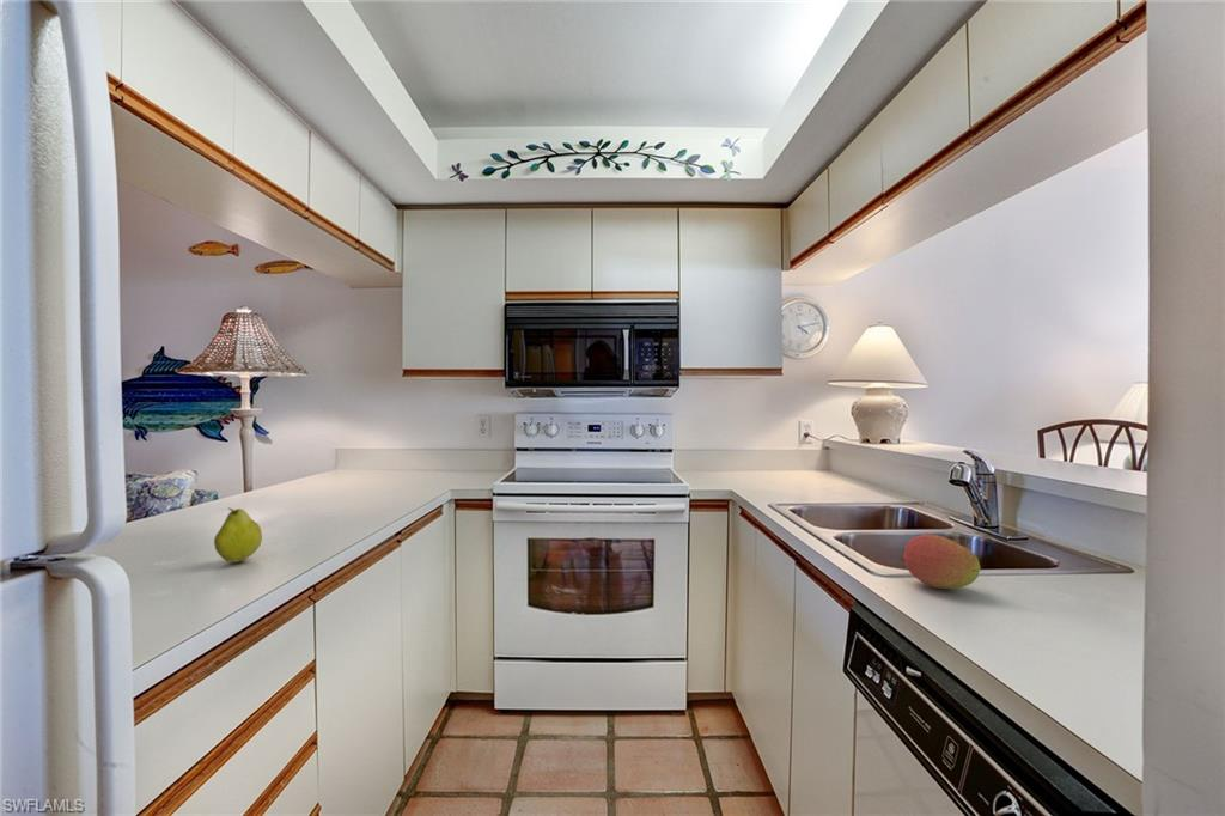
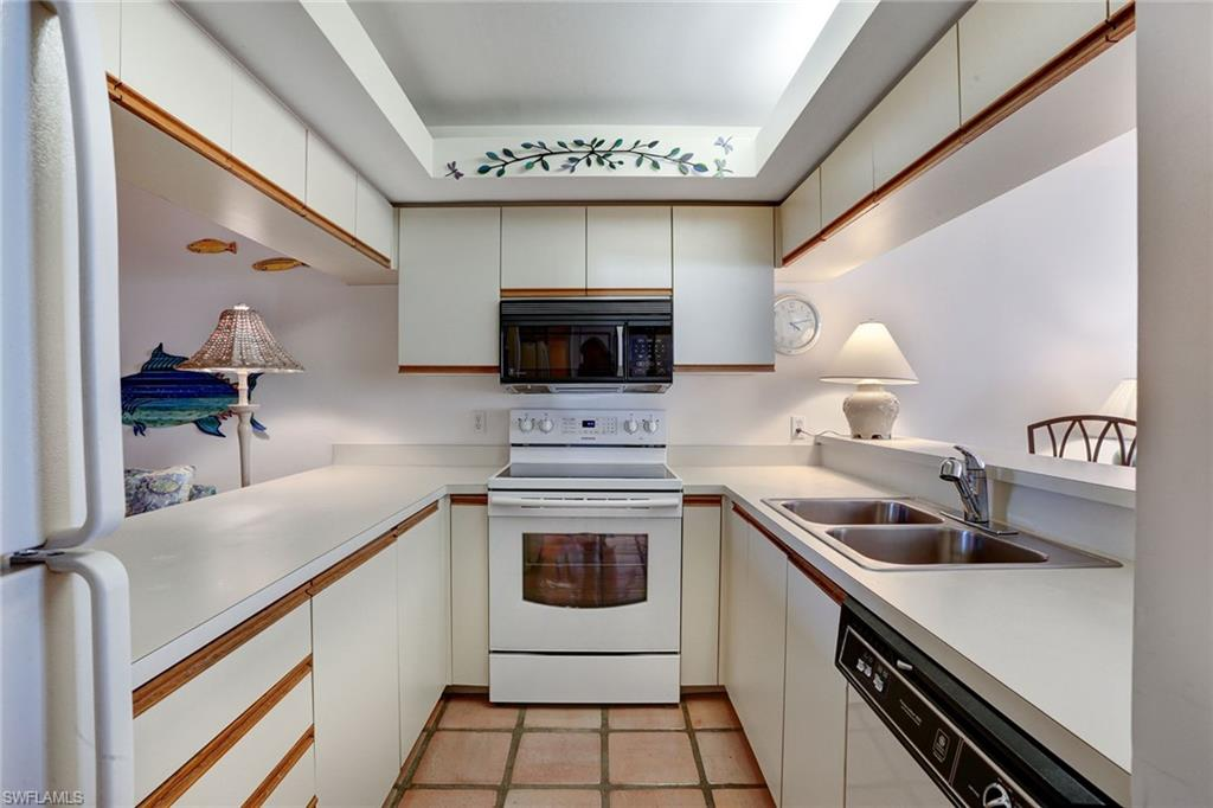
- fruit (238, 532)
- fruit (938, 561)
